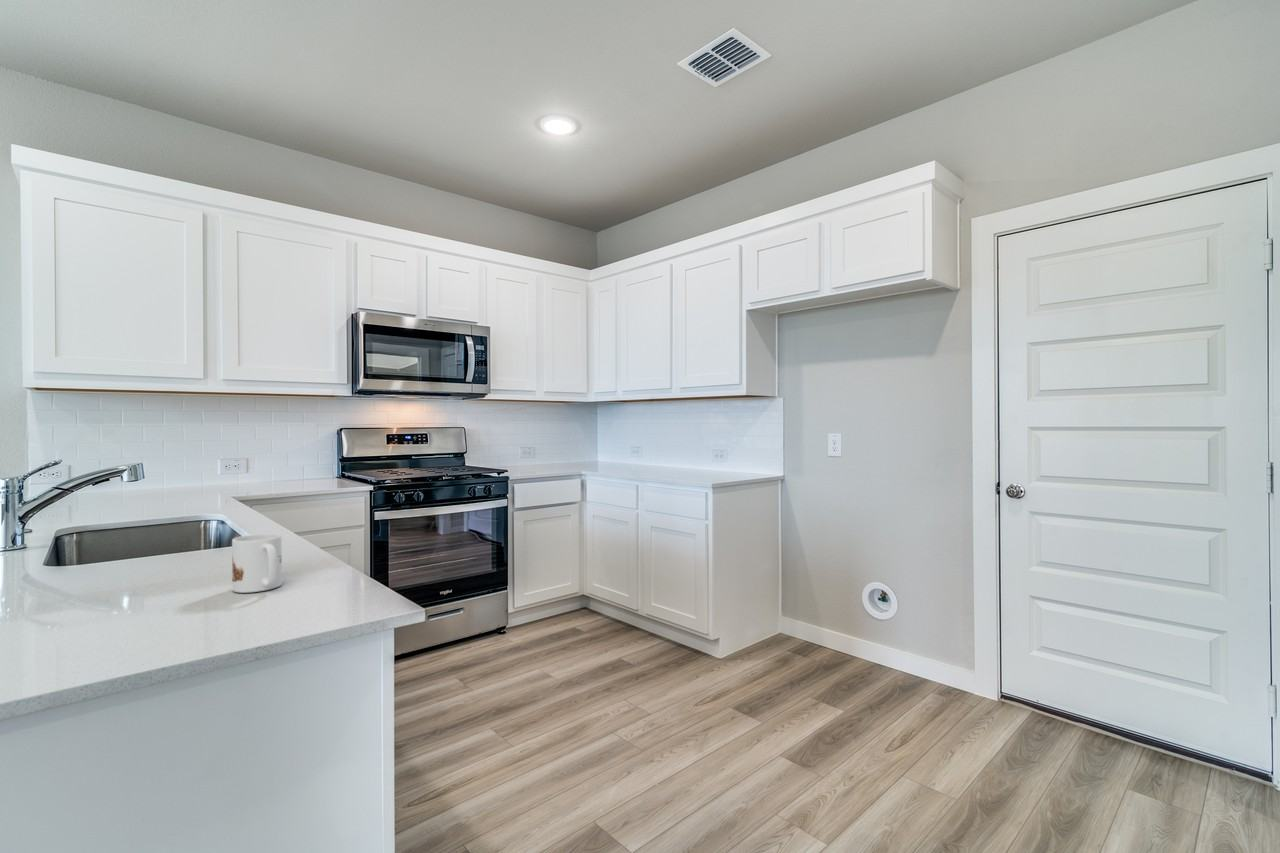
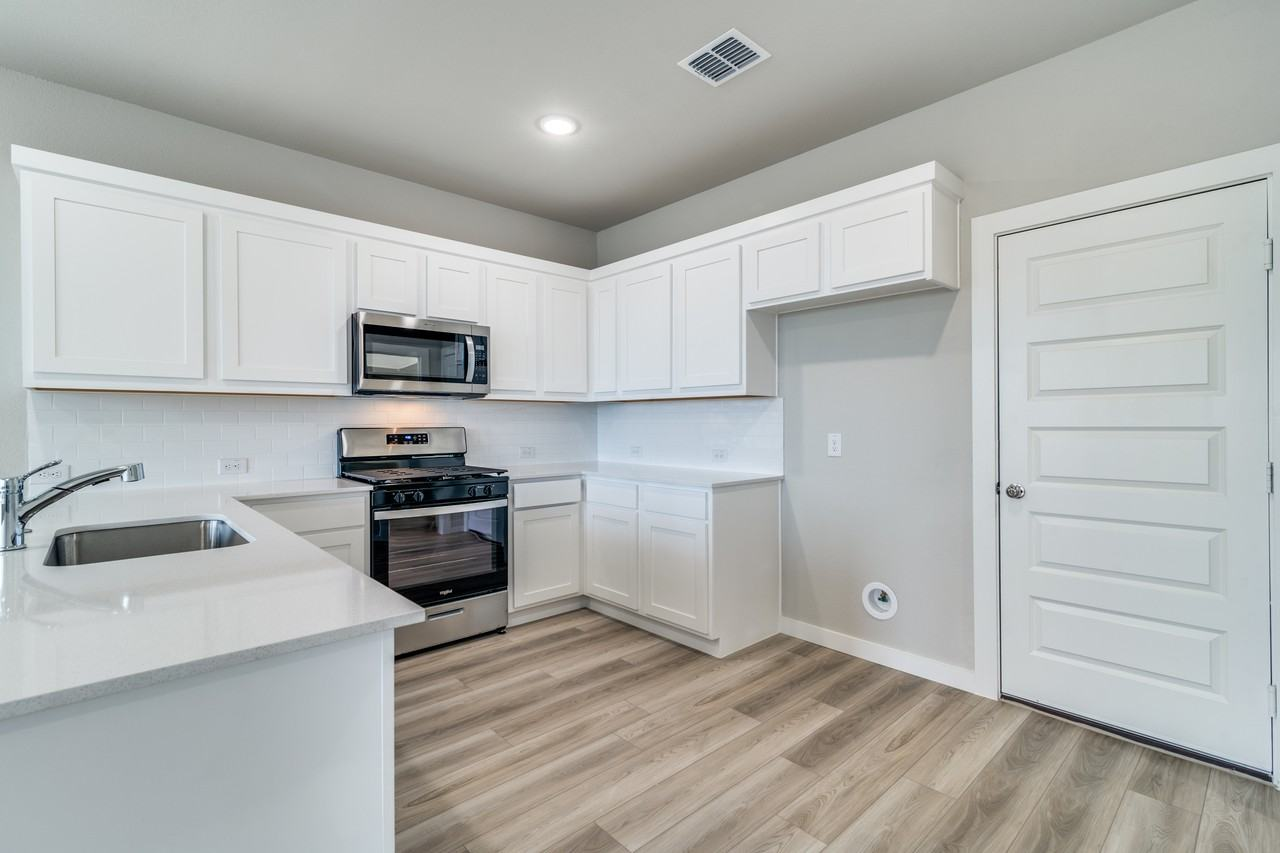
- mug (261, 563)
